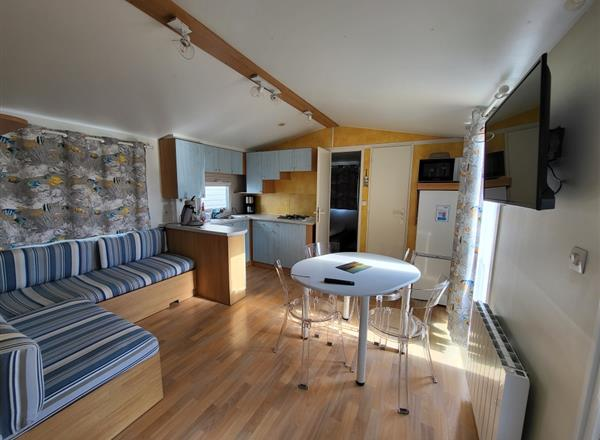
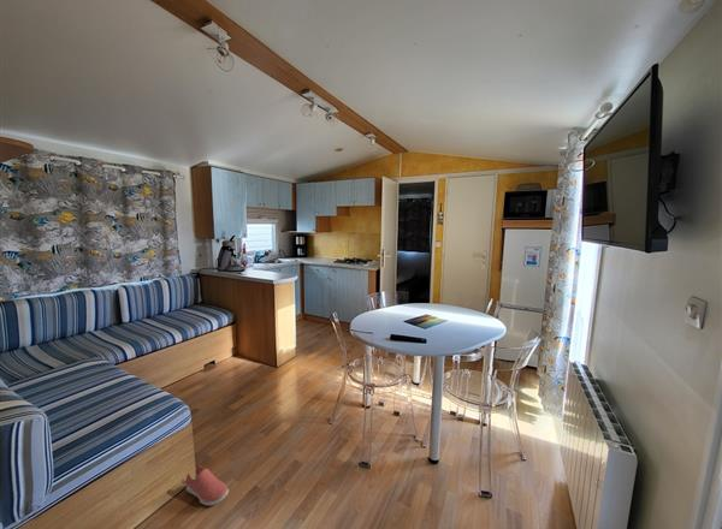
+ shoe (206, 483)
